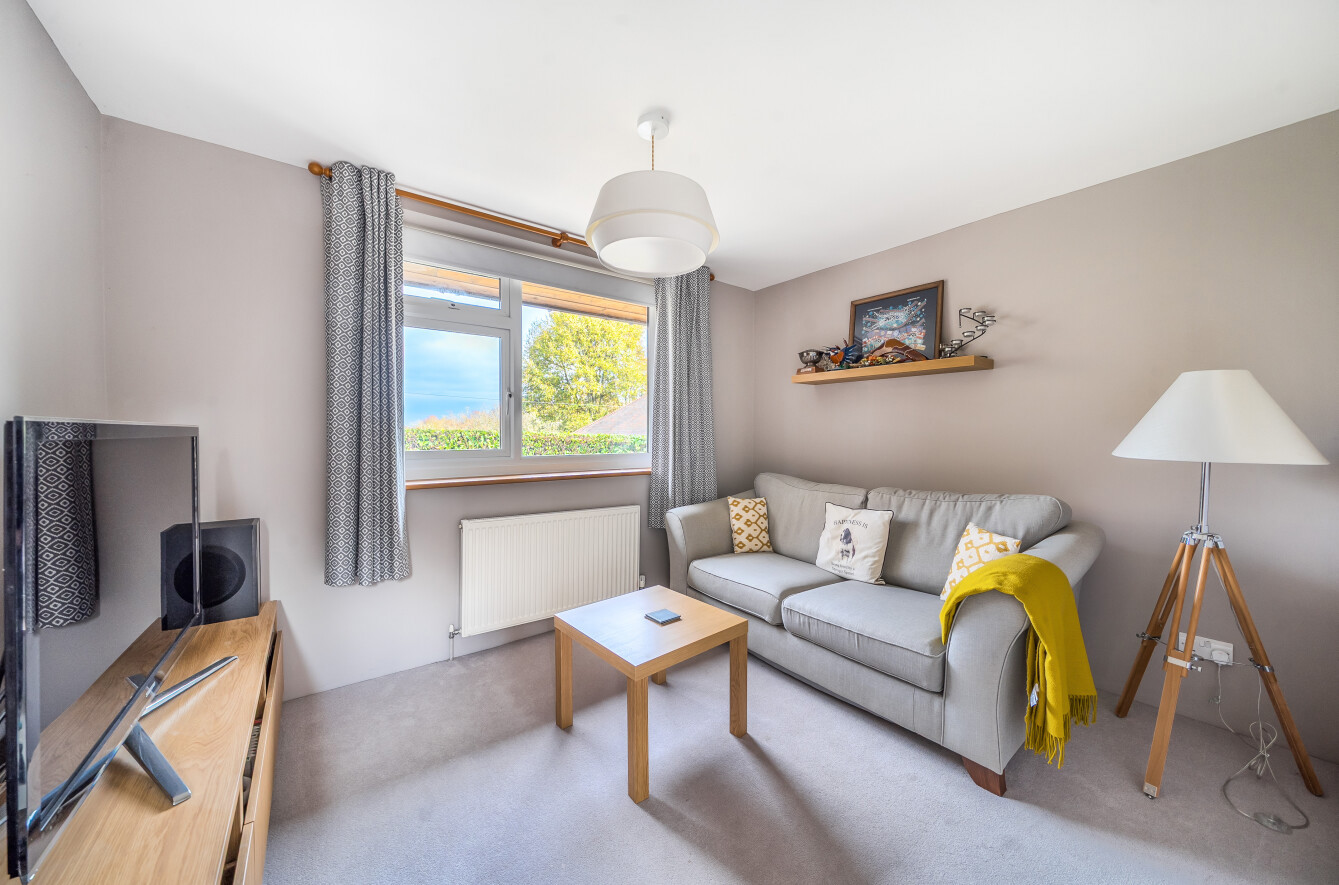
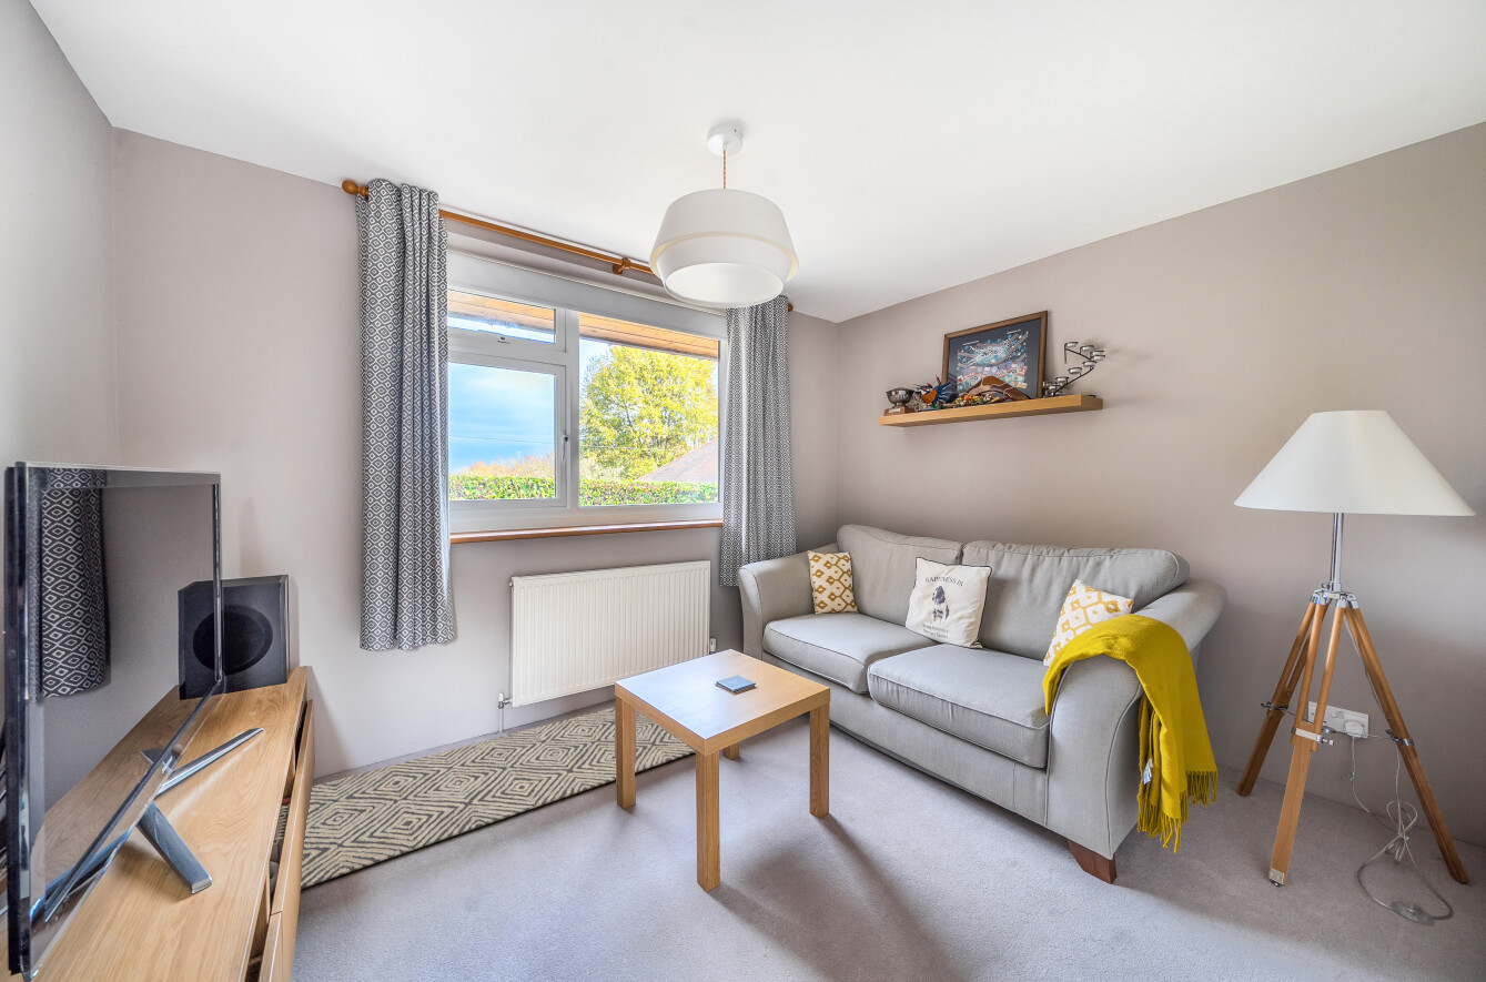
+ rug (515, 768)
